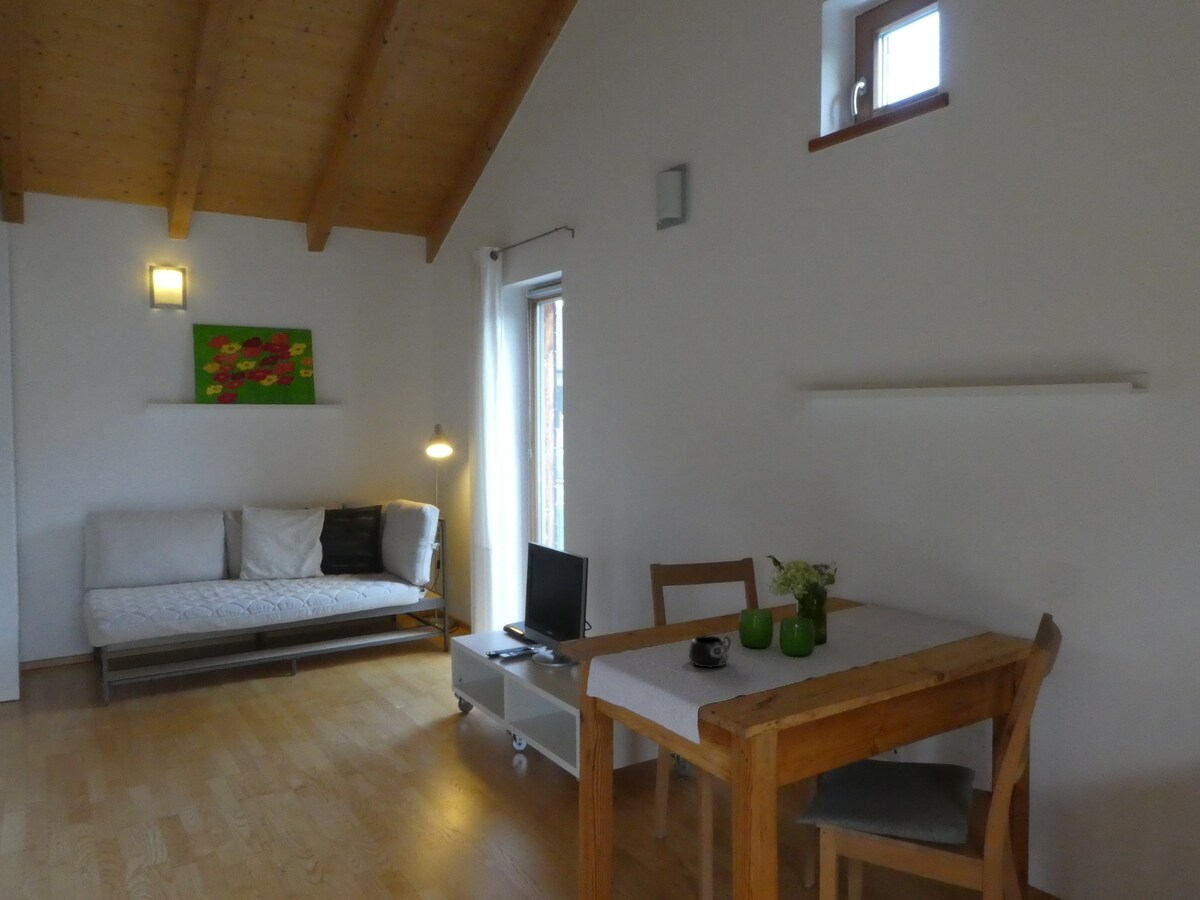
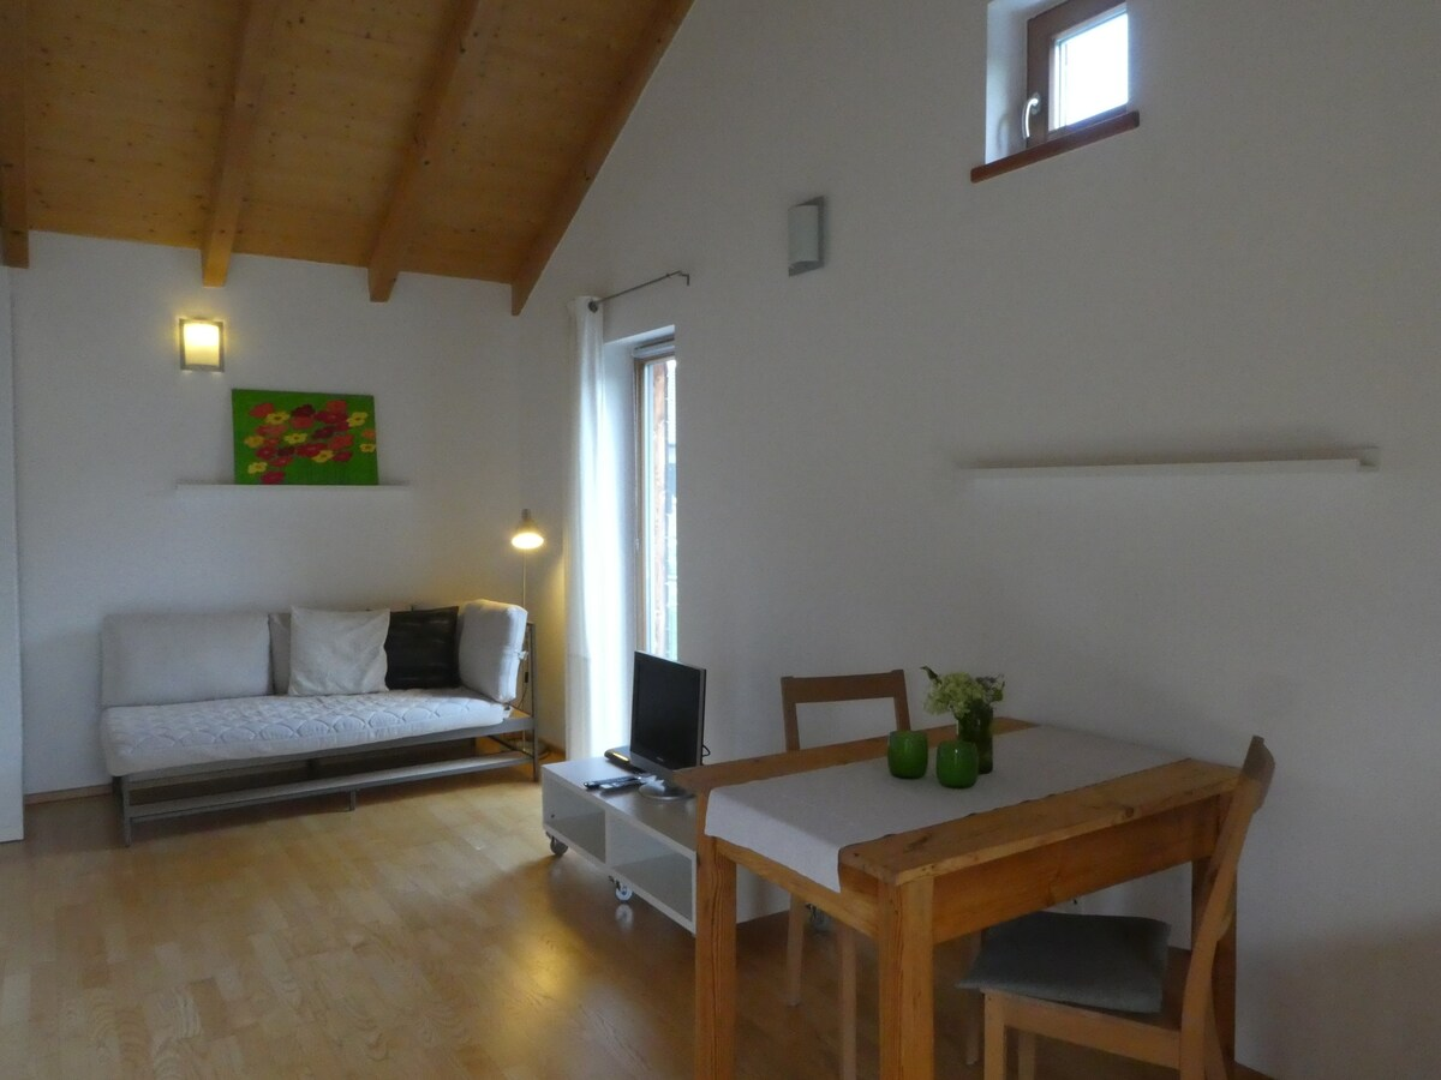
- mug (712, 650)
